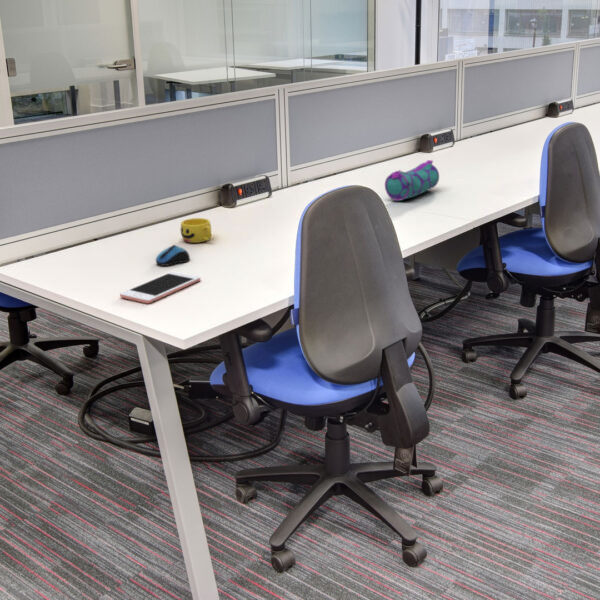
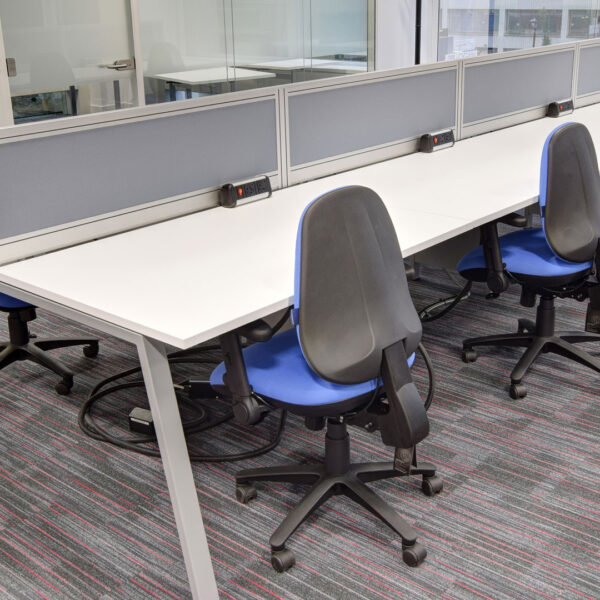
- cell phone (161, 286)
- cup (198, 231)
- computer mouse (172, 253)
- pencil case (412, 180)
